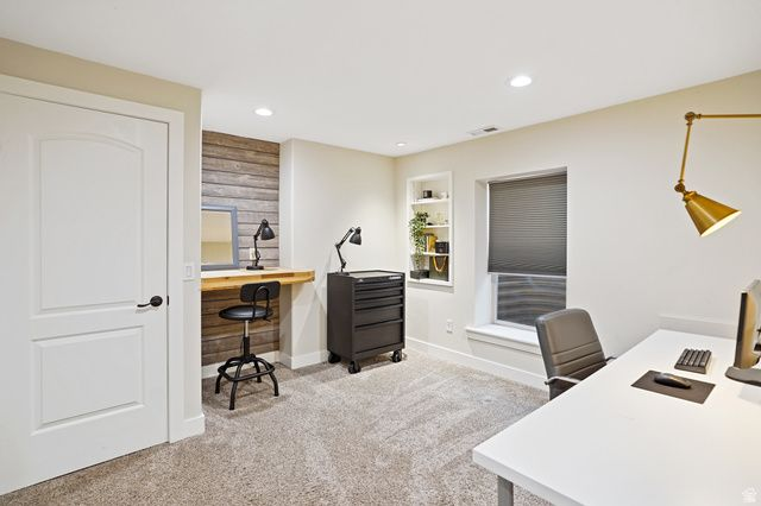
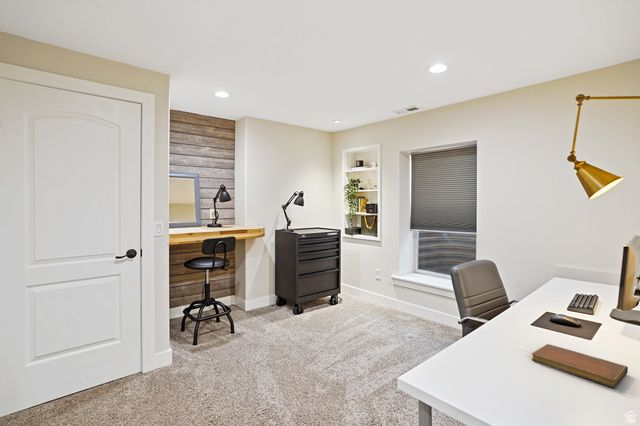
+ notebook (577, 362)
